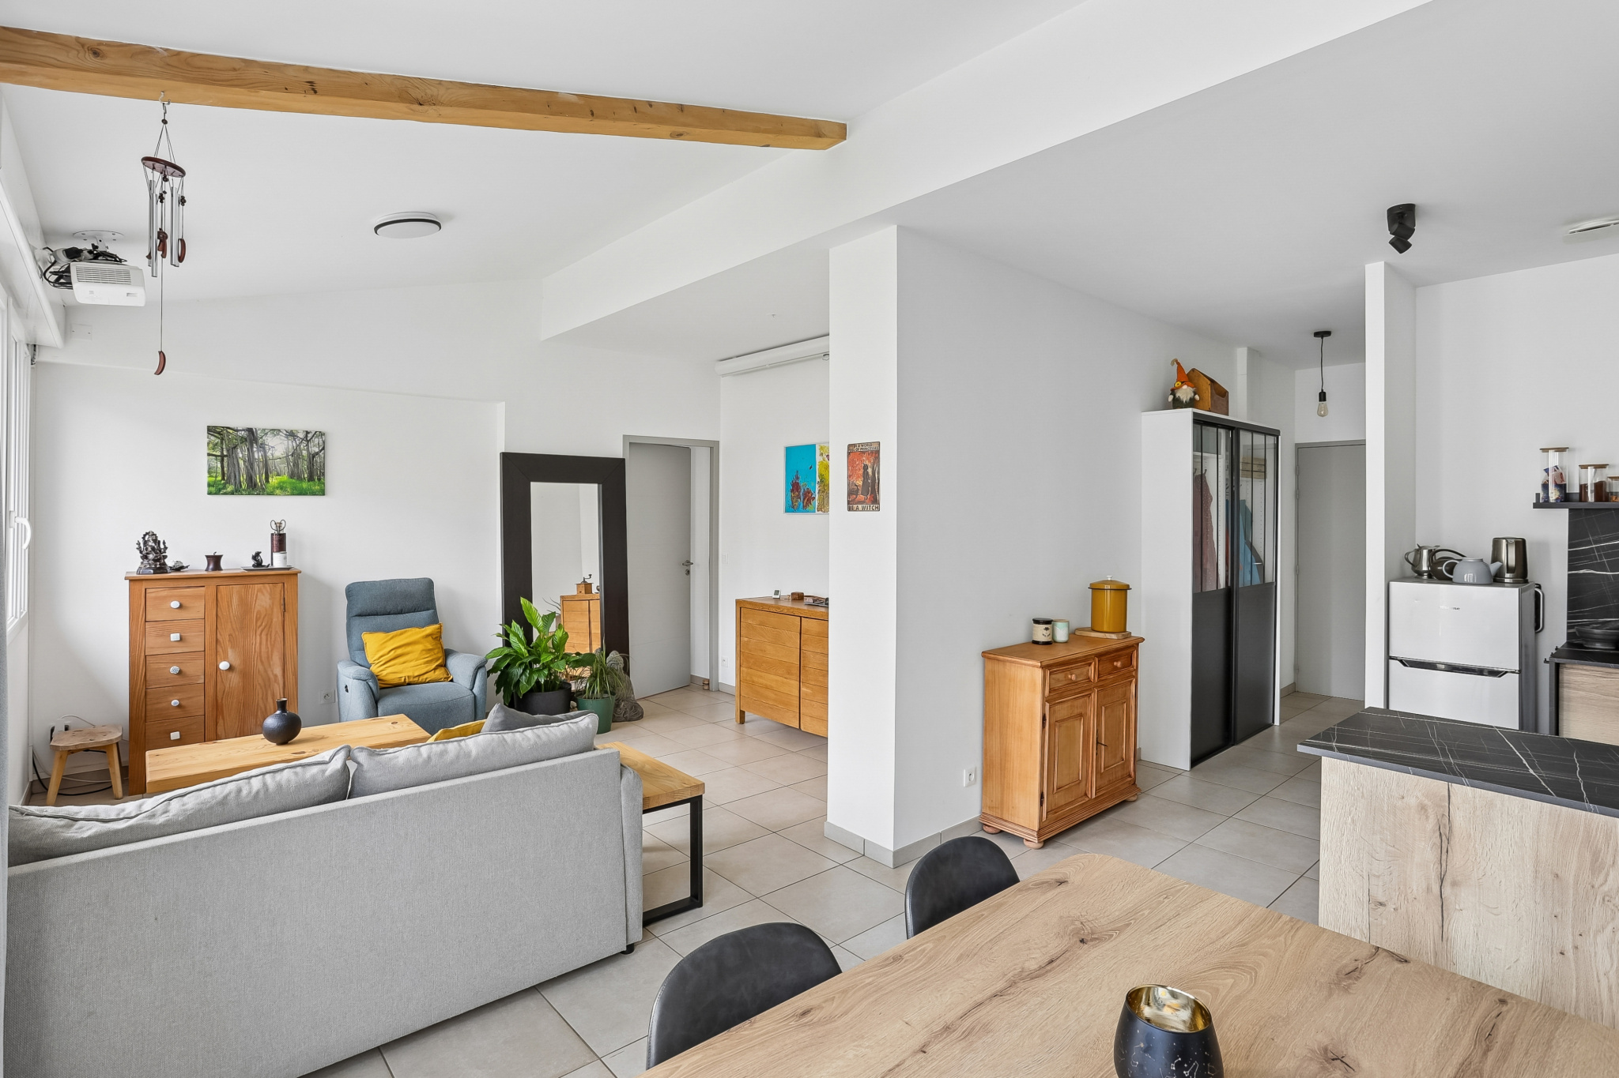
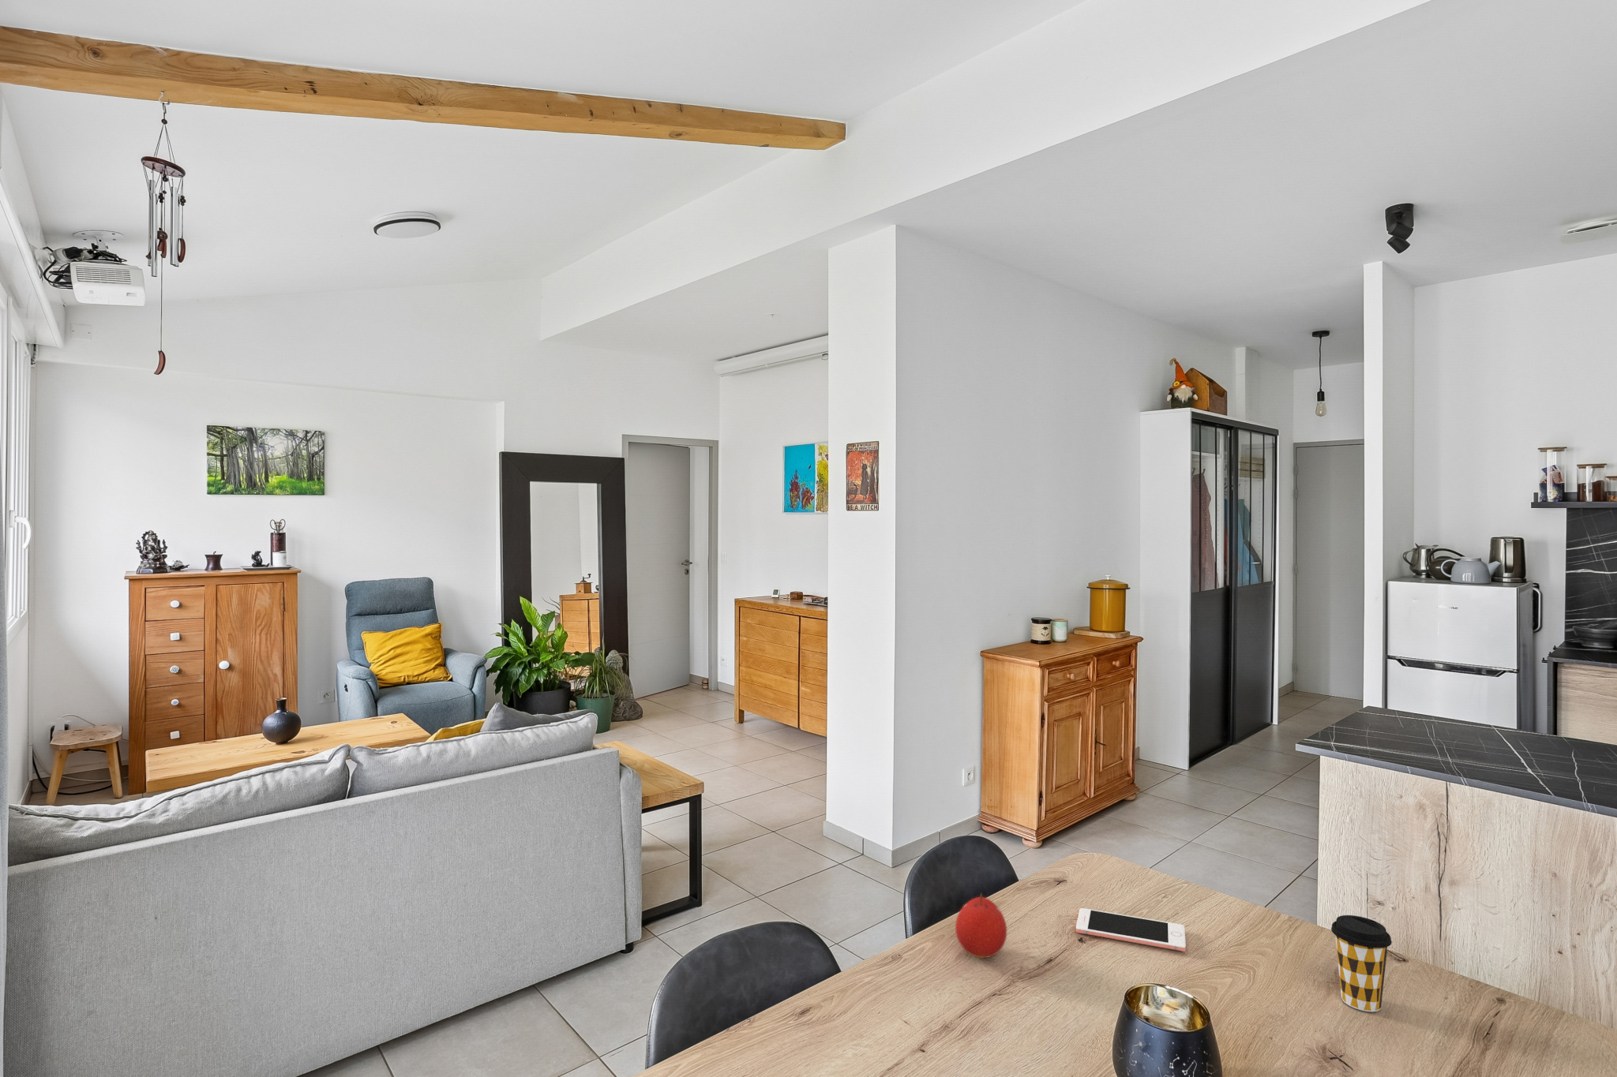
+ coffee cup (1361, 963)
+ fruit (981, 923)
+ cell phone (1130, 929)
